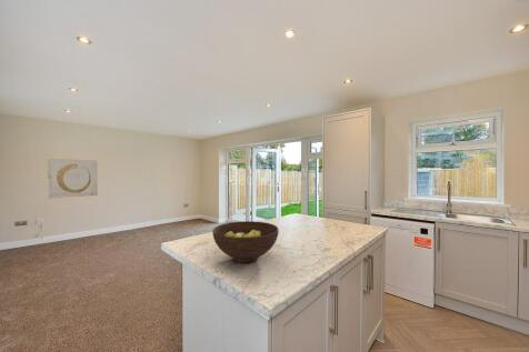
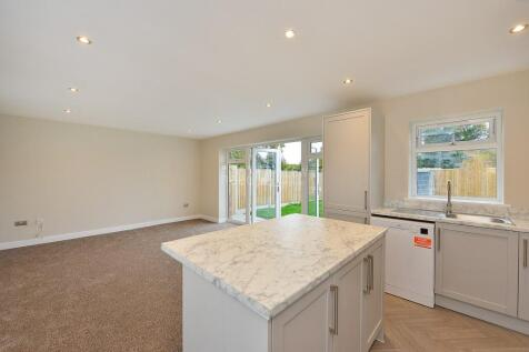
- fruit bowl (246, 243)
- wall art (73, 178)
